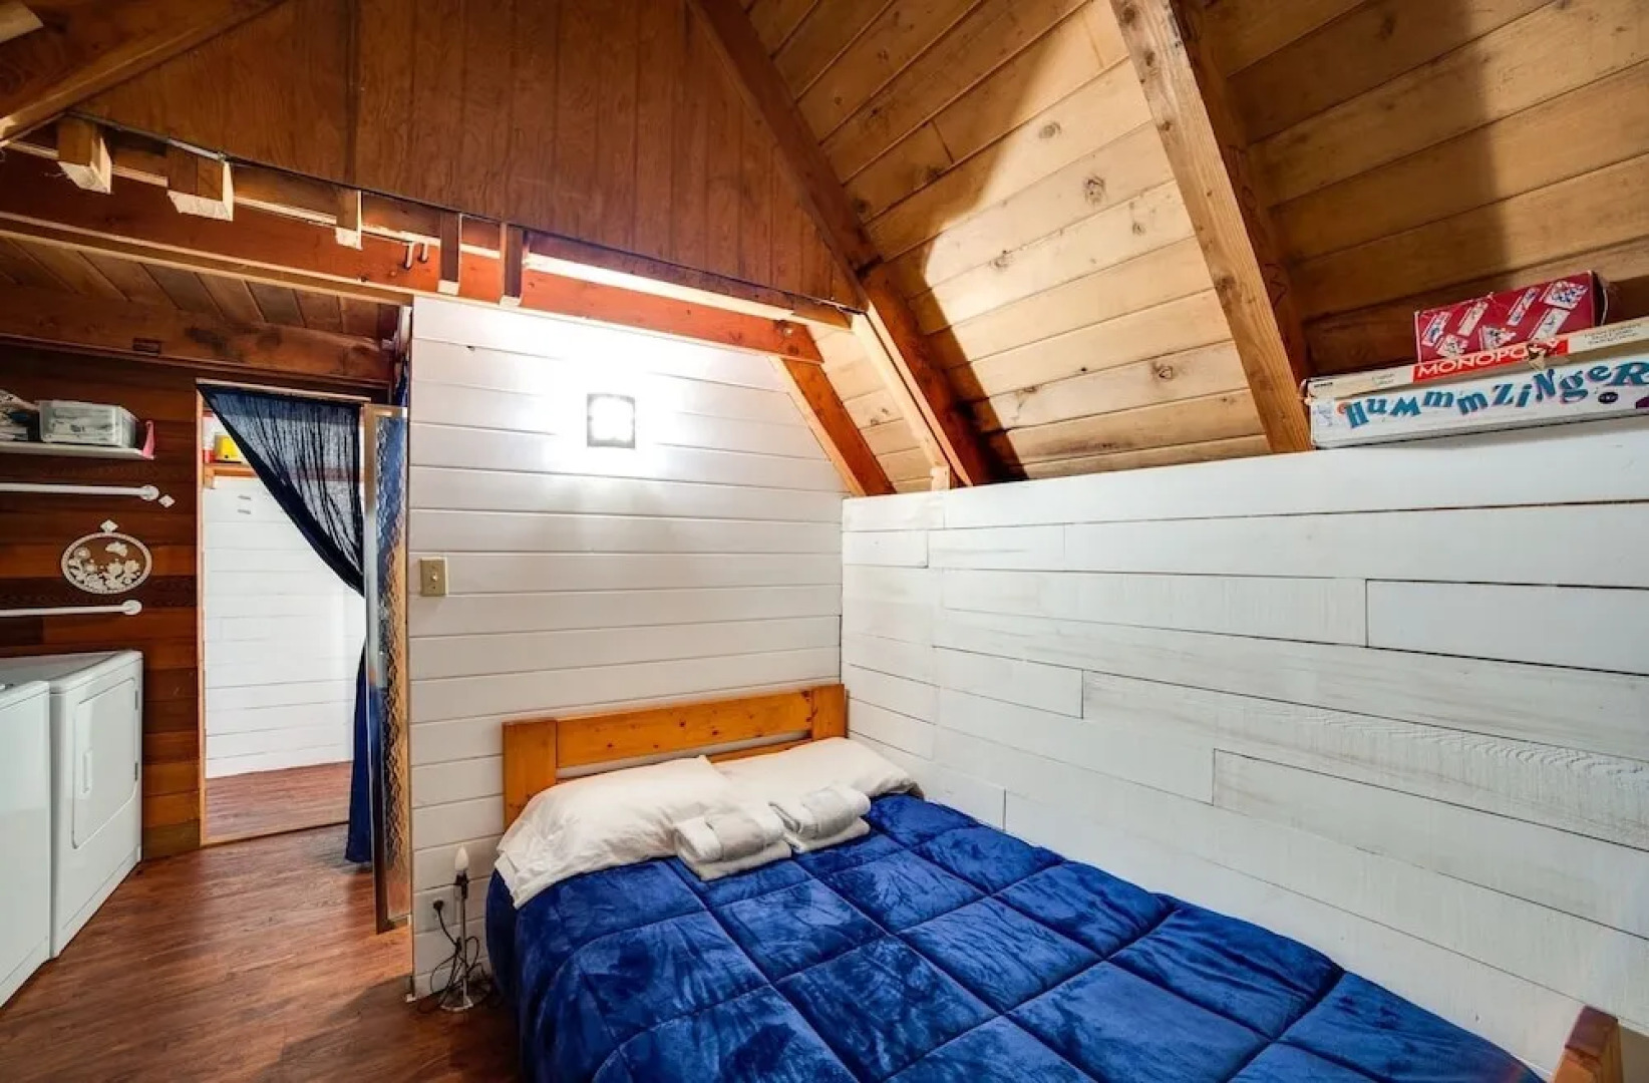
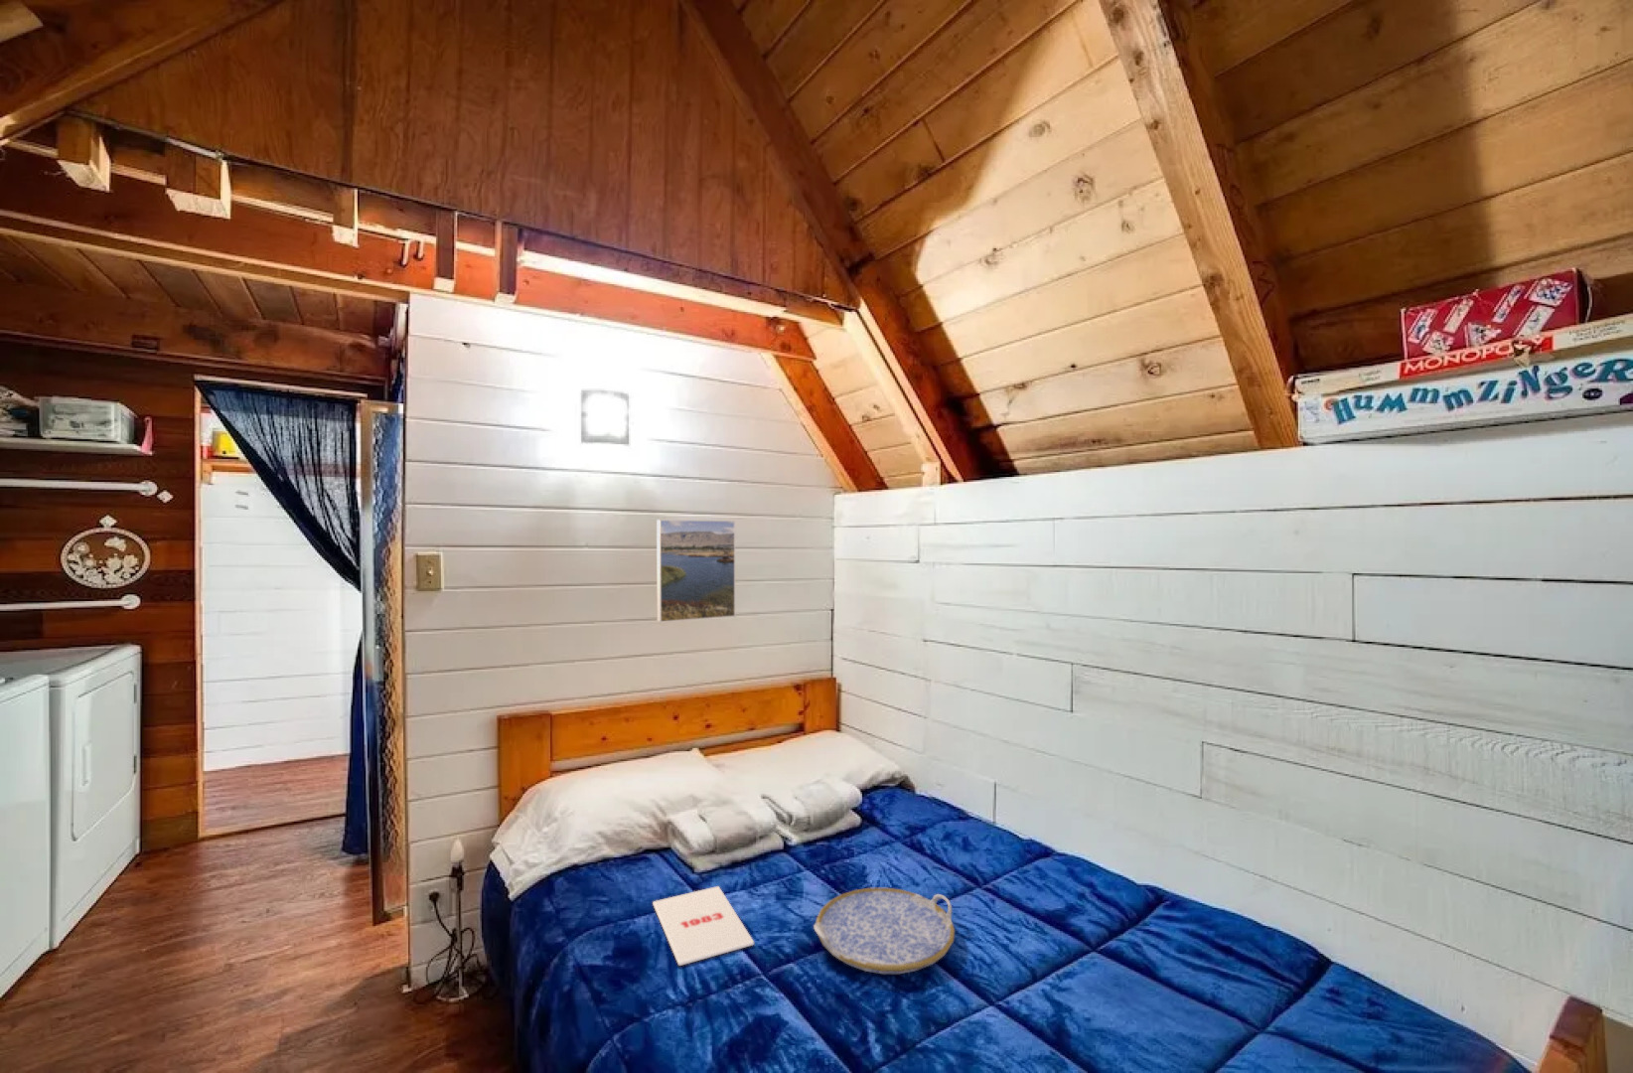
+ serving tray (884, 926)
+ magazine (700, 922)
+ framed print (697, 569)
